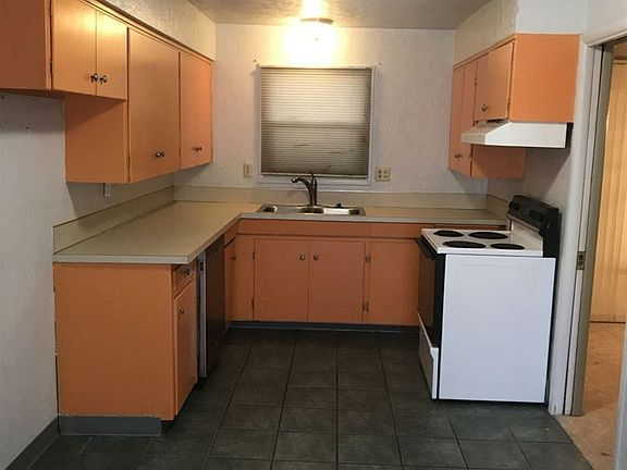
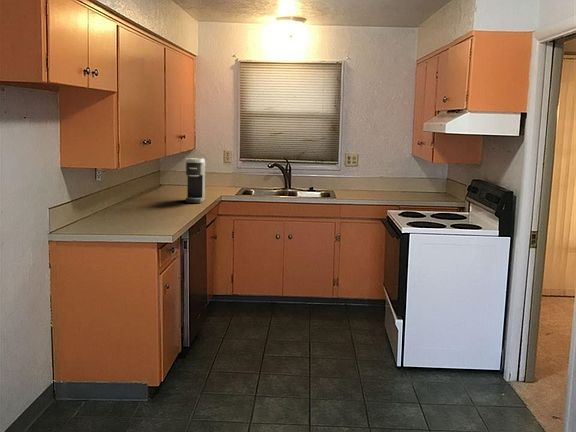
+ coffee maker (195, 179)
